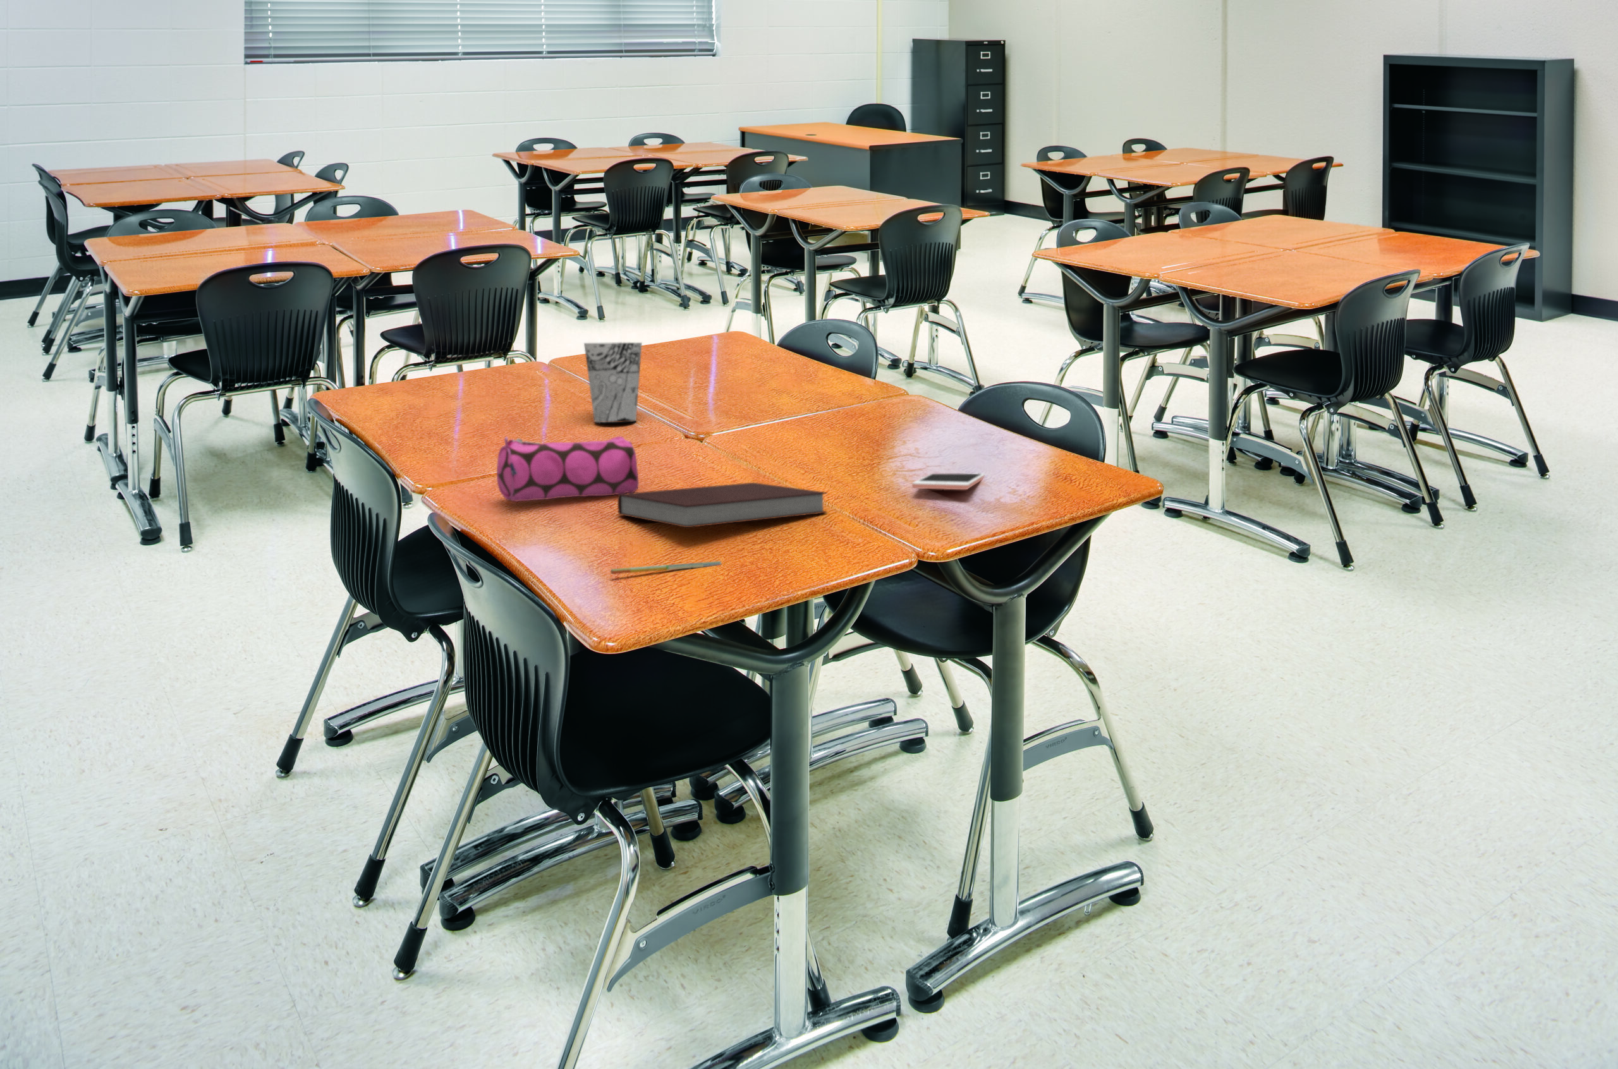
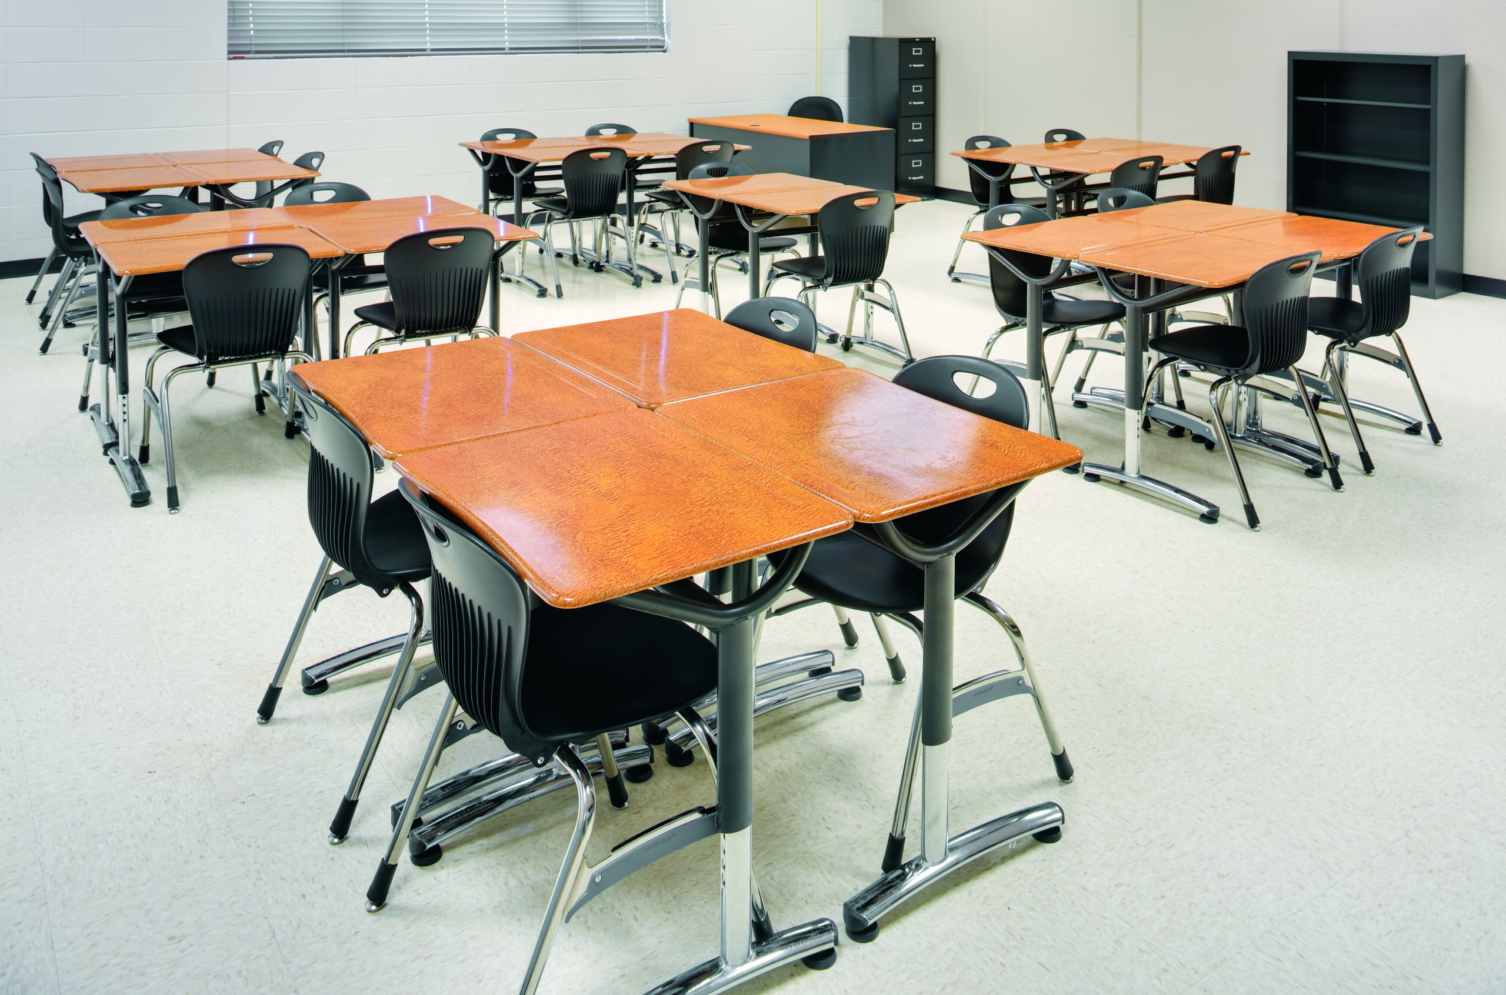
- cup (613, 382)
- notebook (722, 503)
- pen (667, 568)
- cell phone (950, 480)
- pencil case (569, 466)
